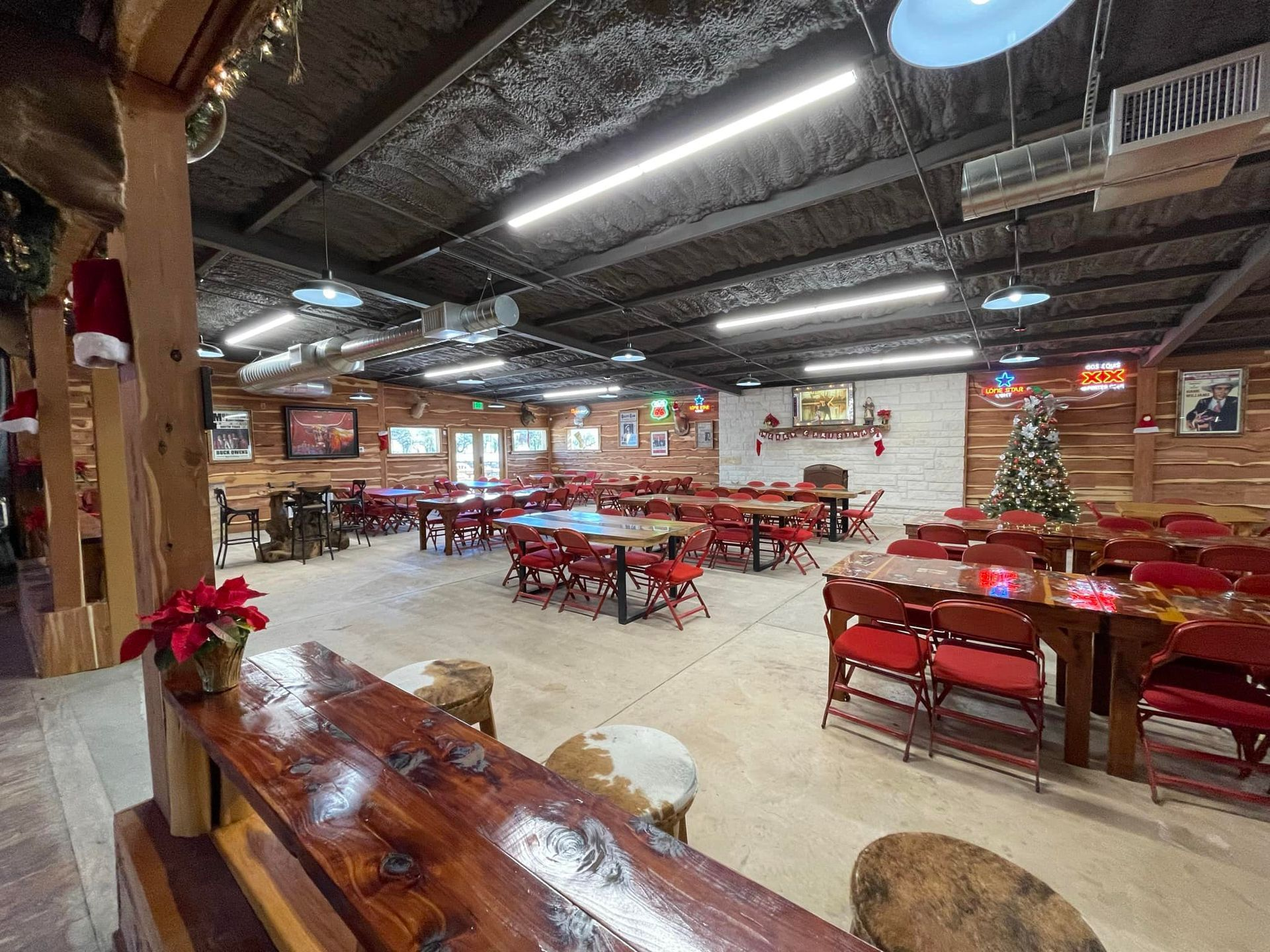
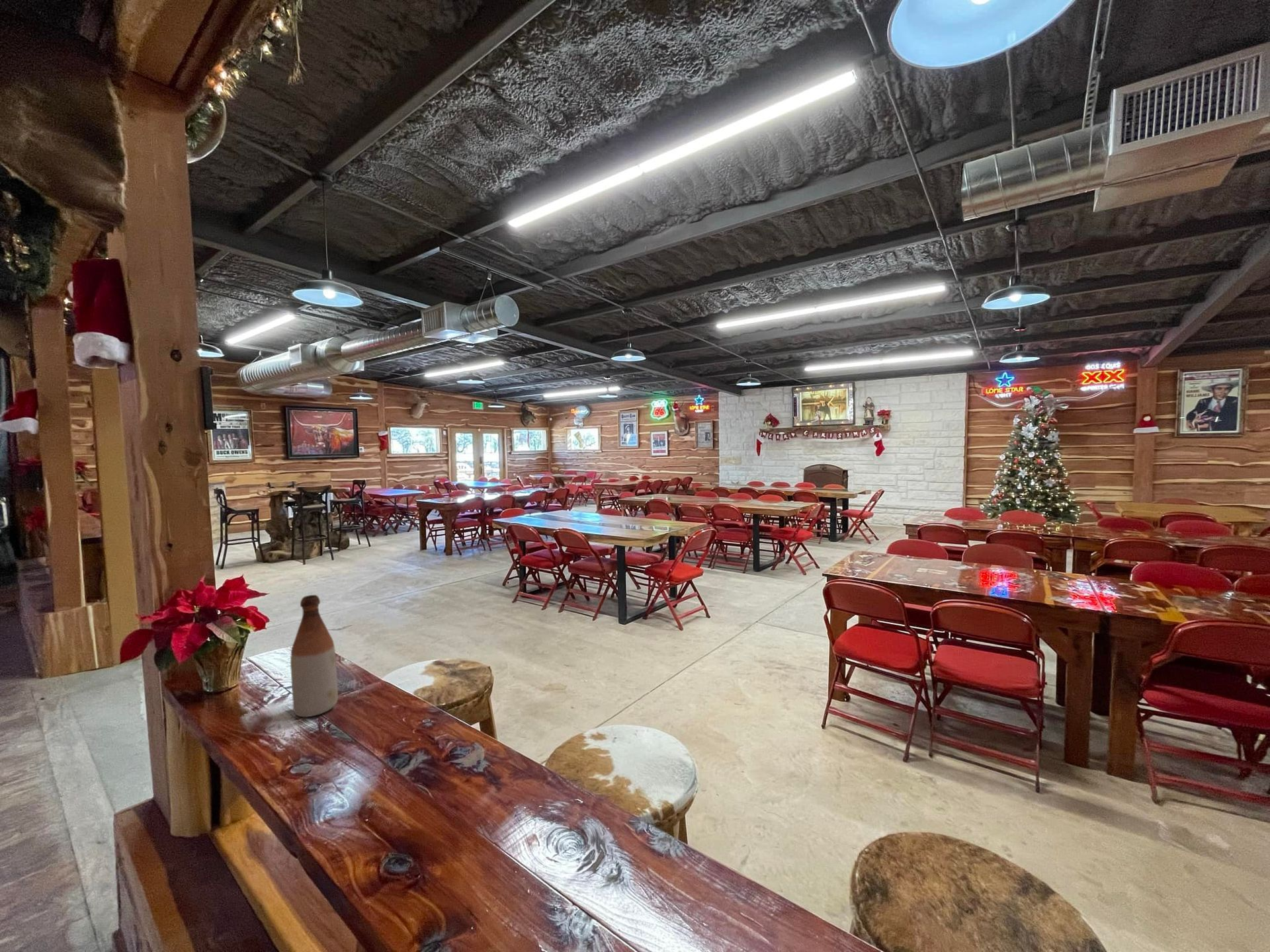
+ beer bottle (313, 653)
